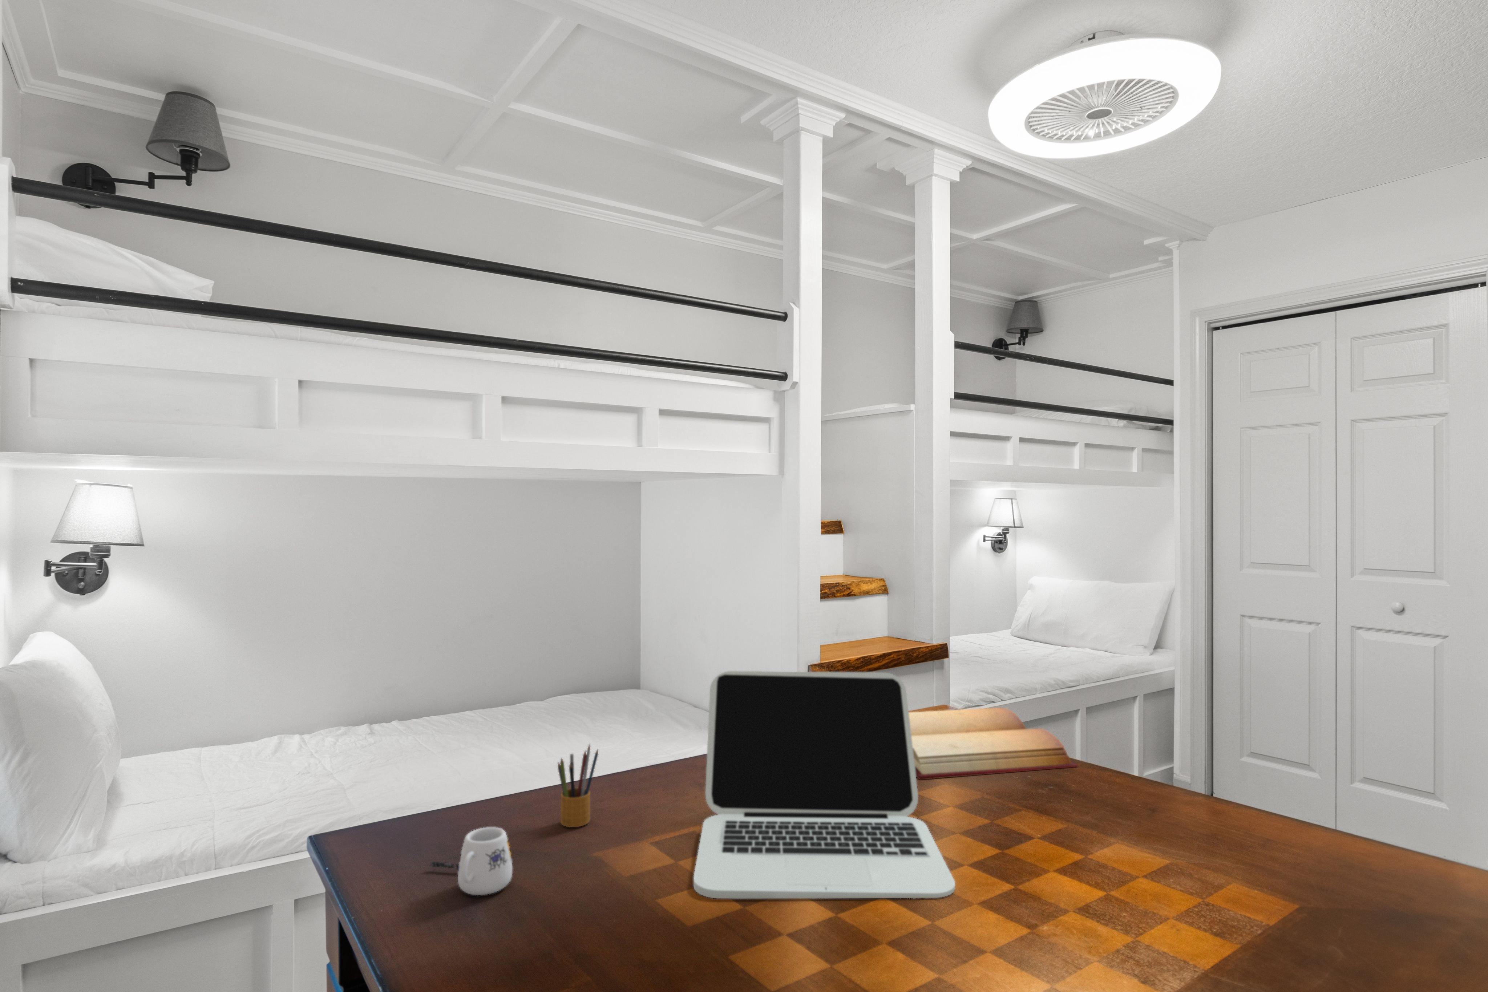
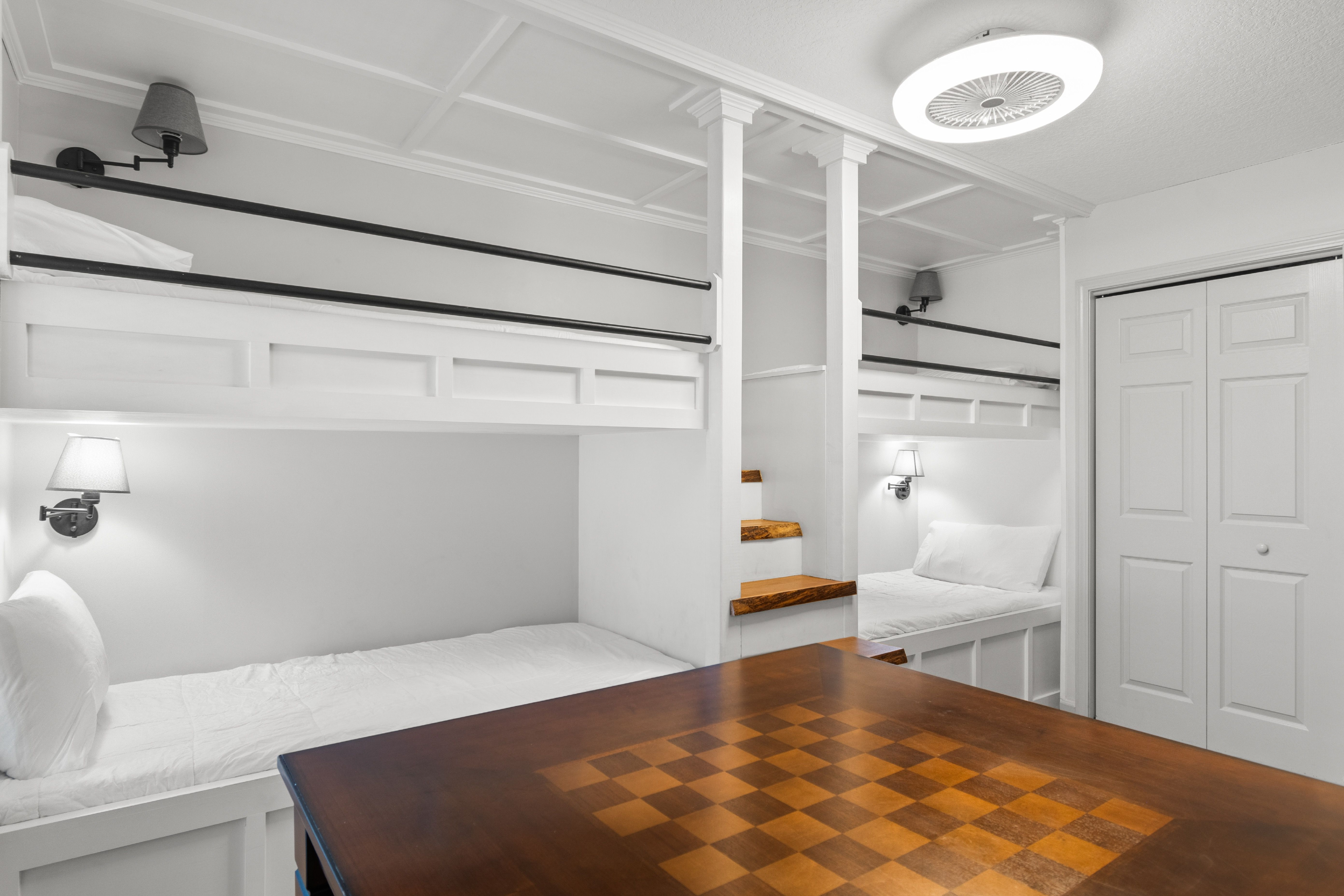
- bible (961, 735)
- mug (459, 860)
- laptop (815, 767)
- pencil box (575, 786)
